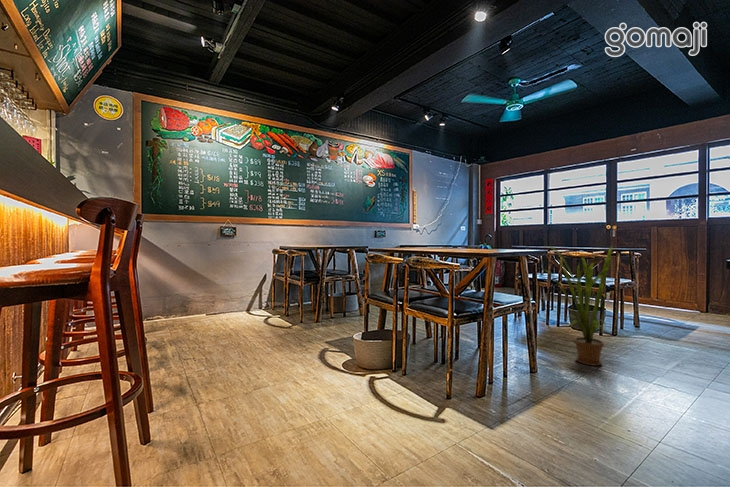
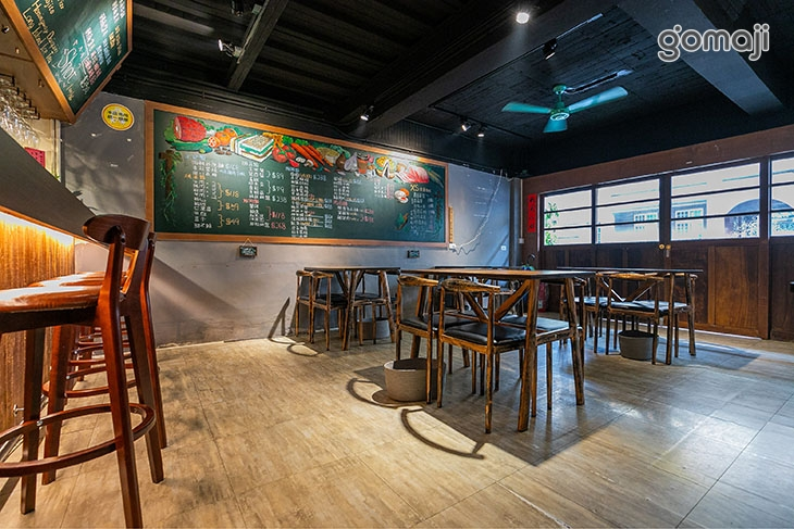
- house plant (582, 303)
